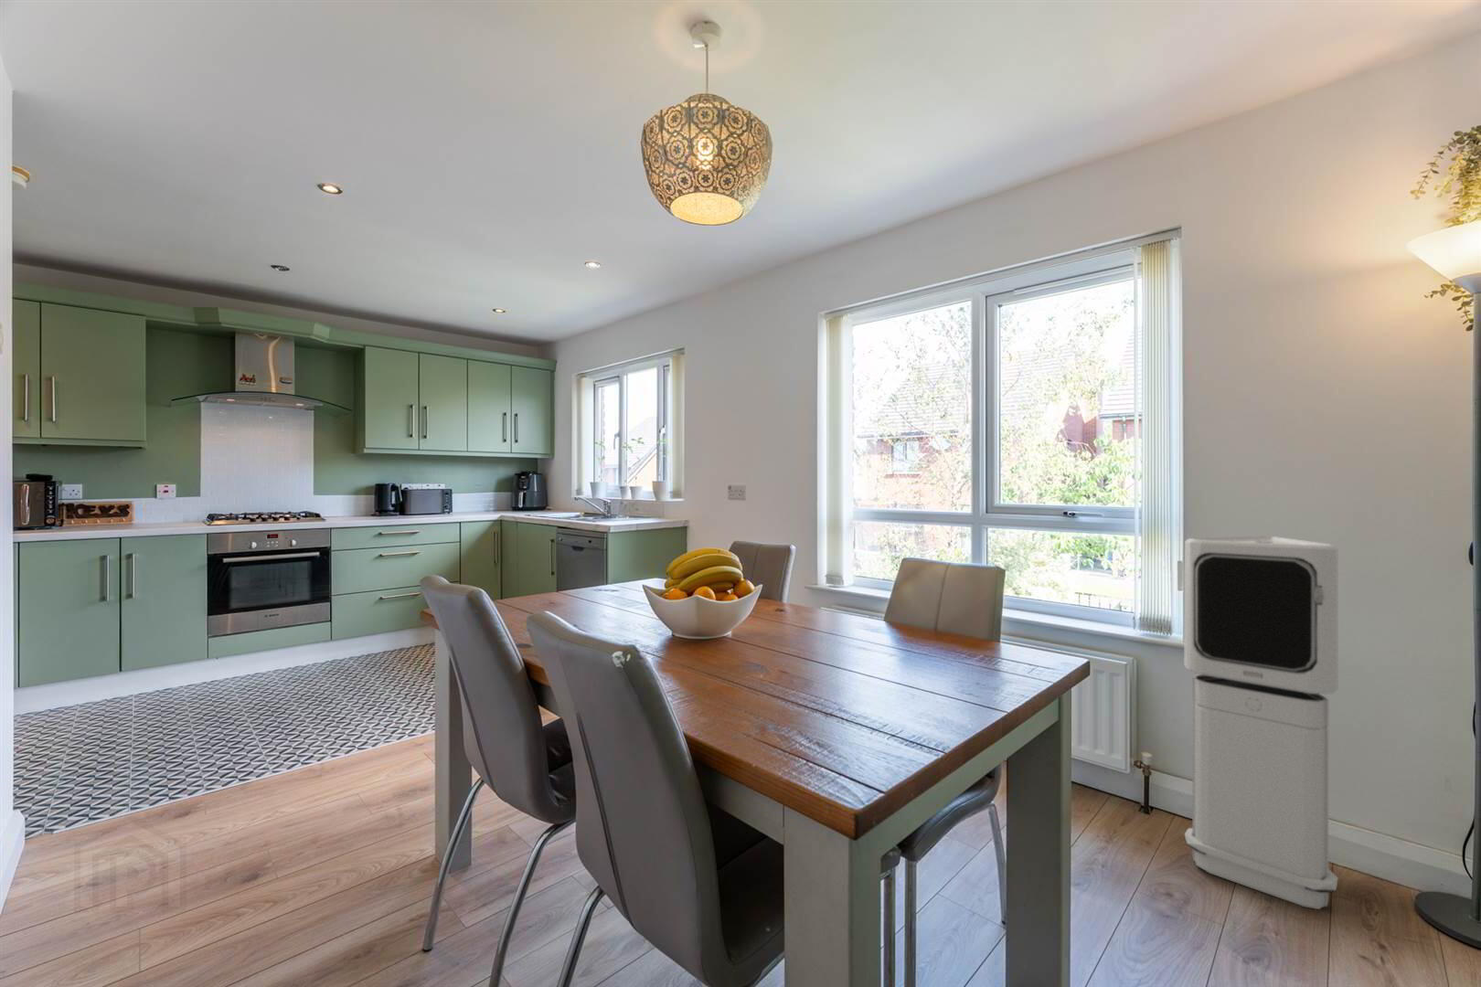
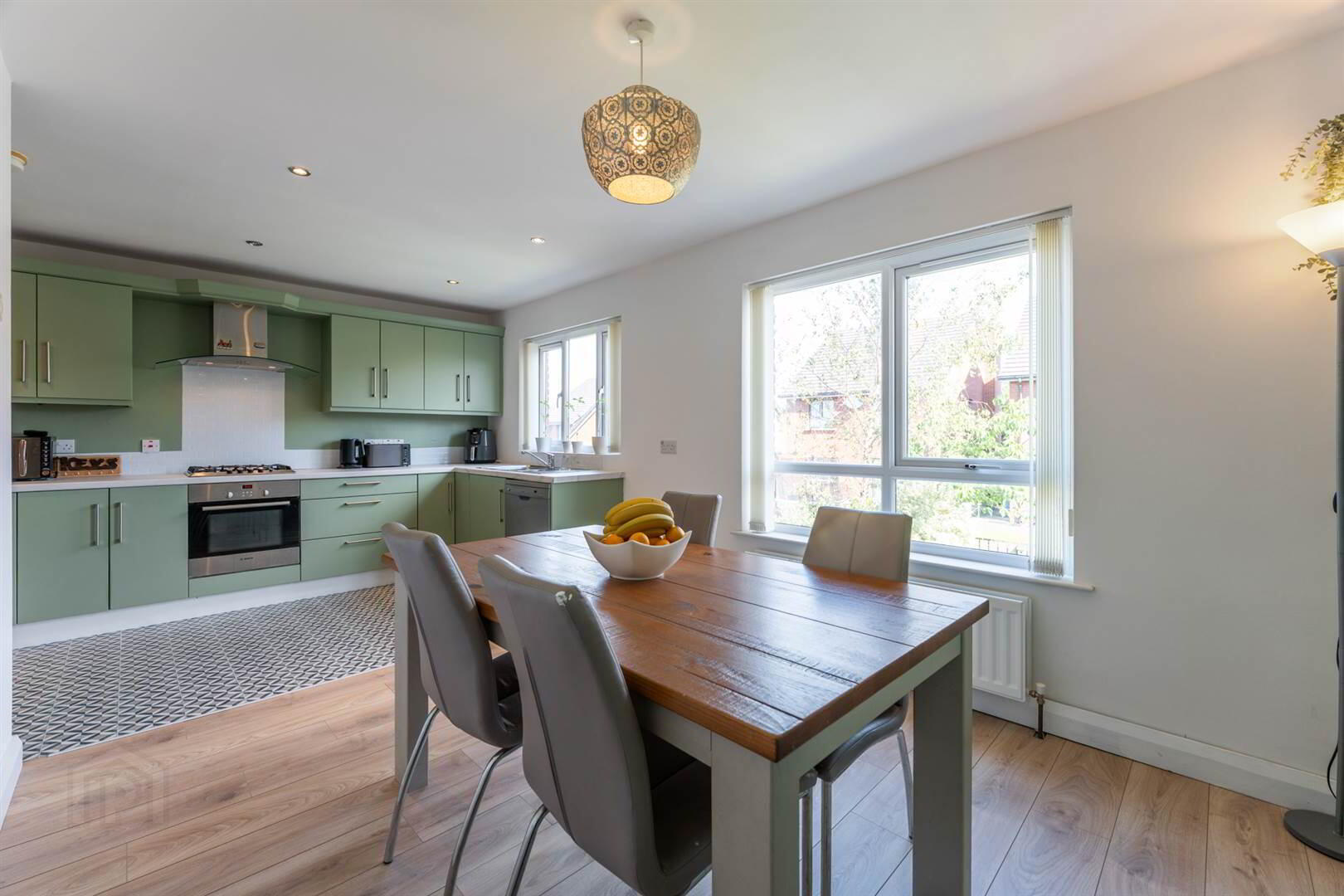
- air purifier (1261, 702)
